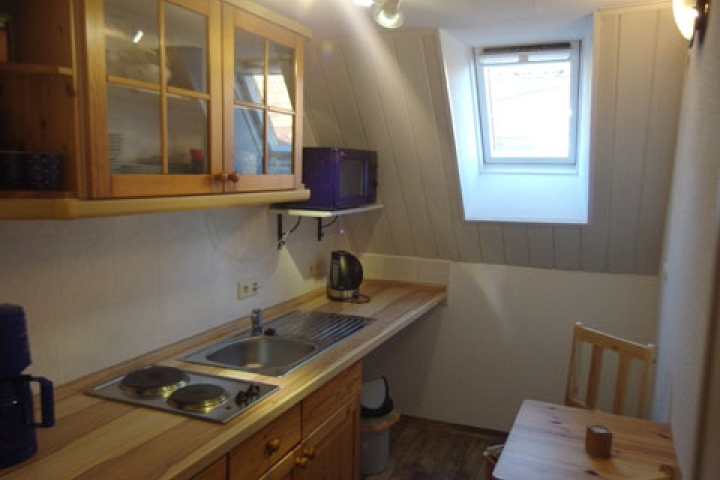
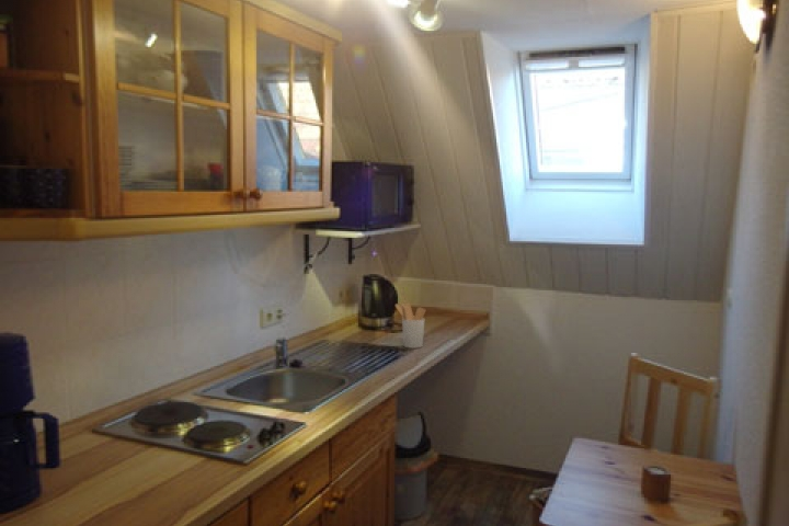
+ utensil holder (409, 324)
